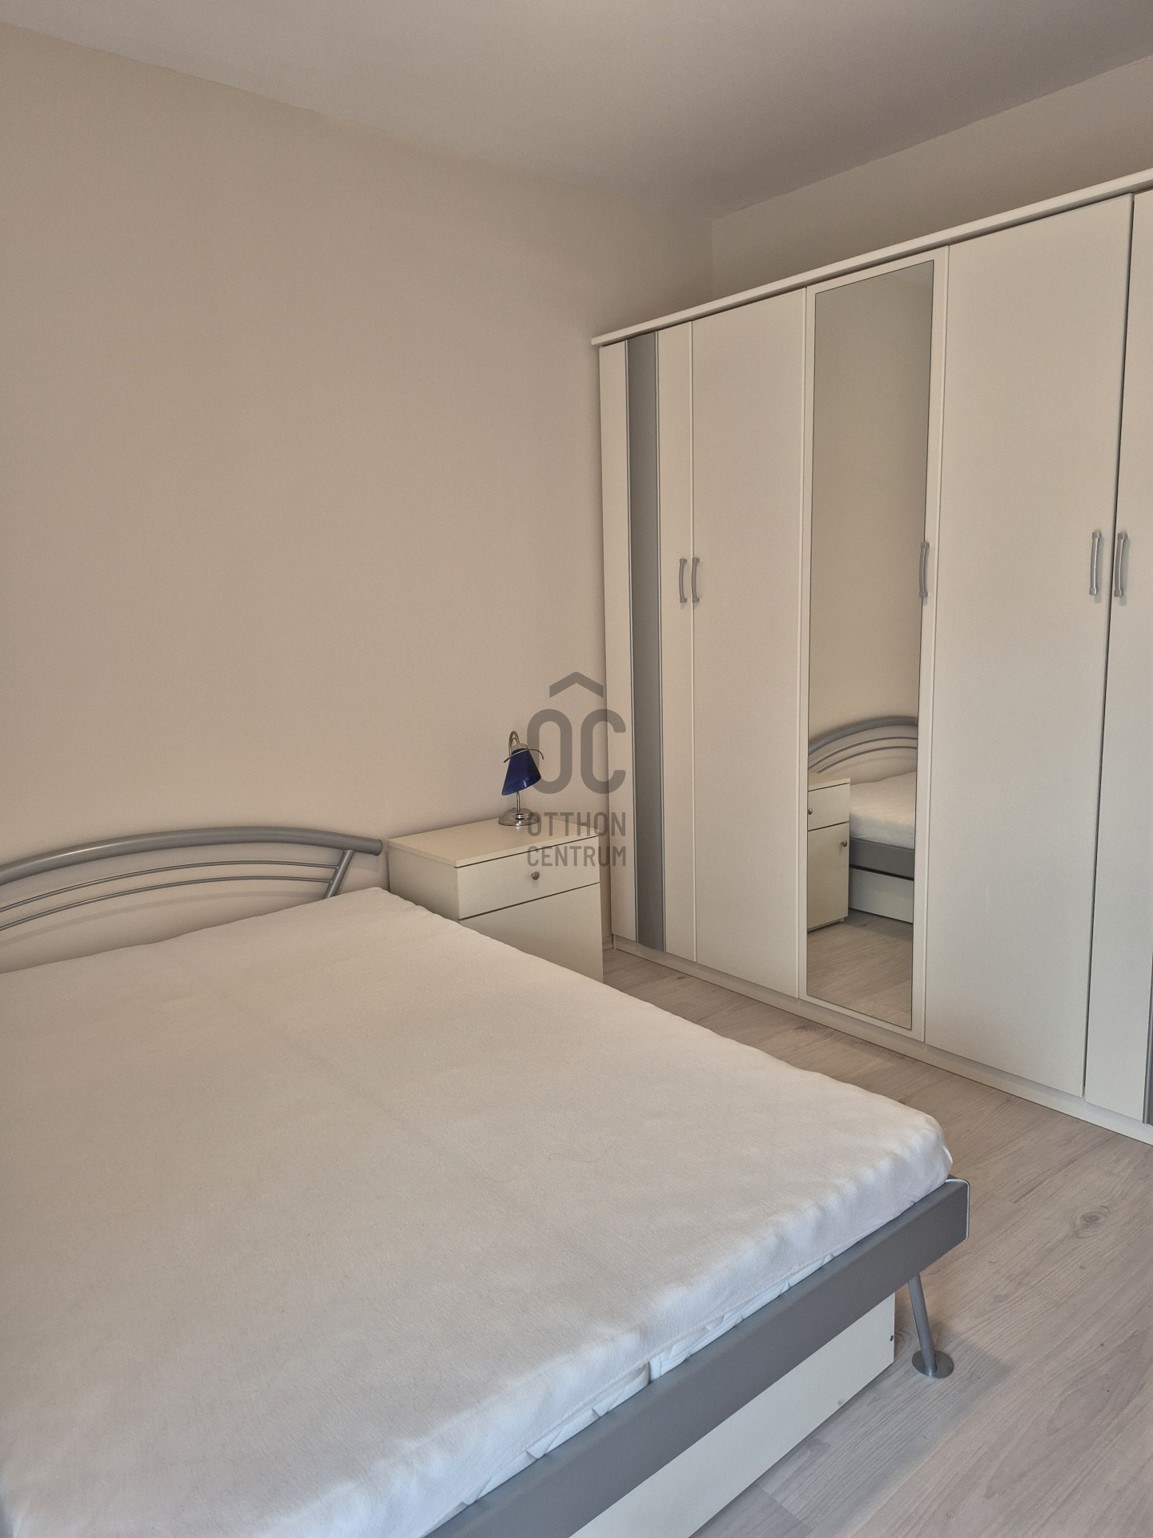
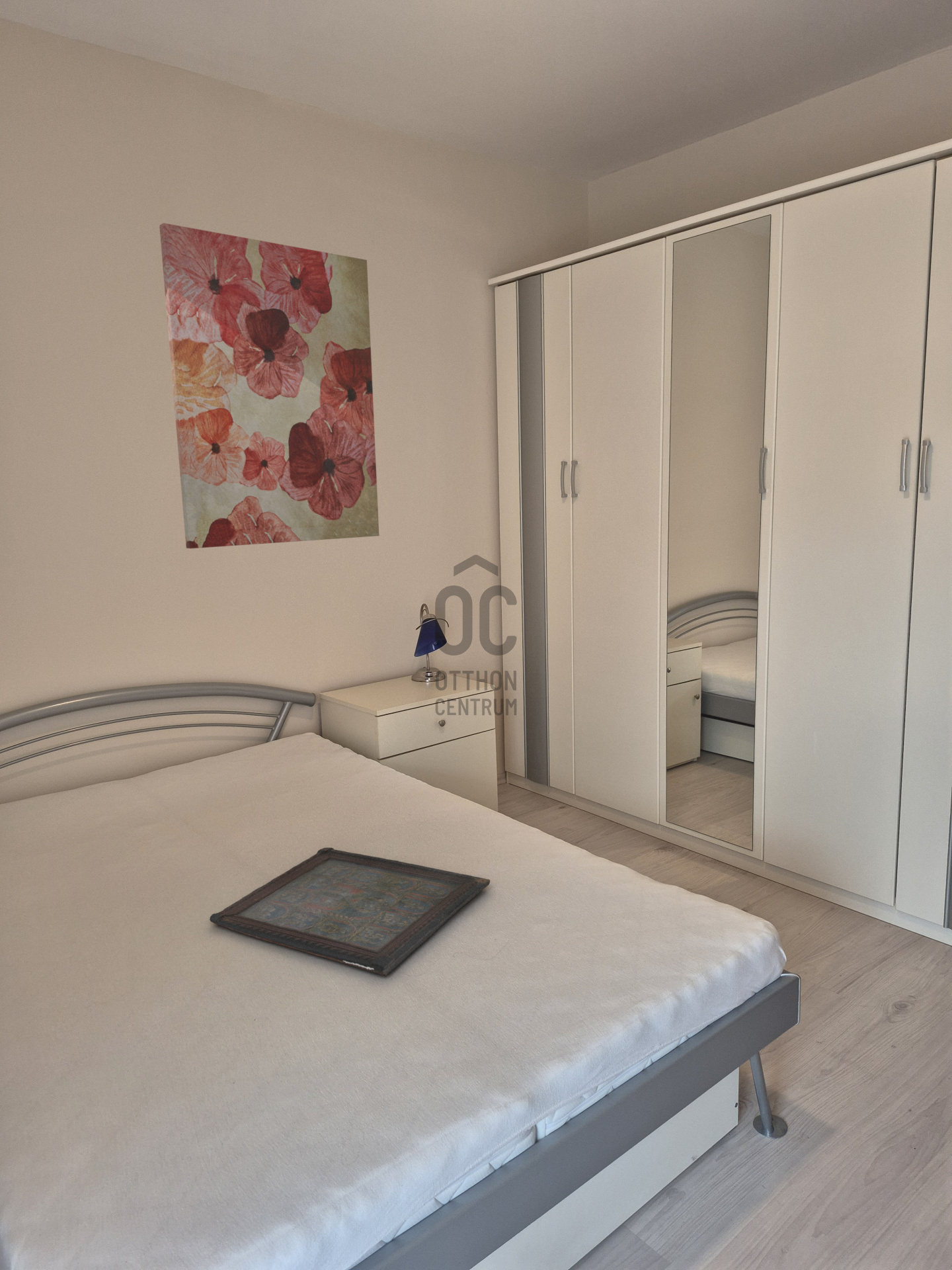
+ serving tray (354, 900)
+ wall art (281, 397)
